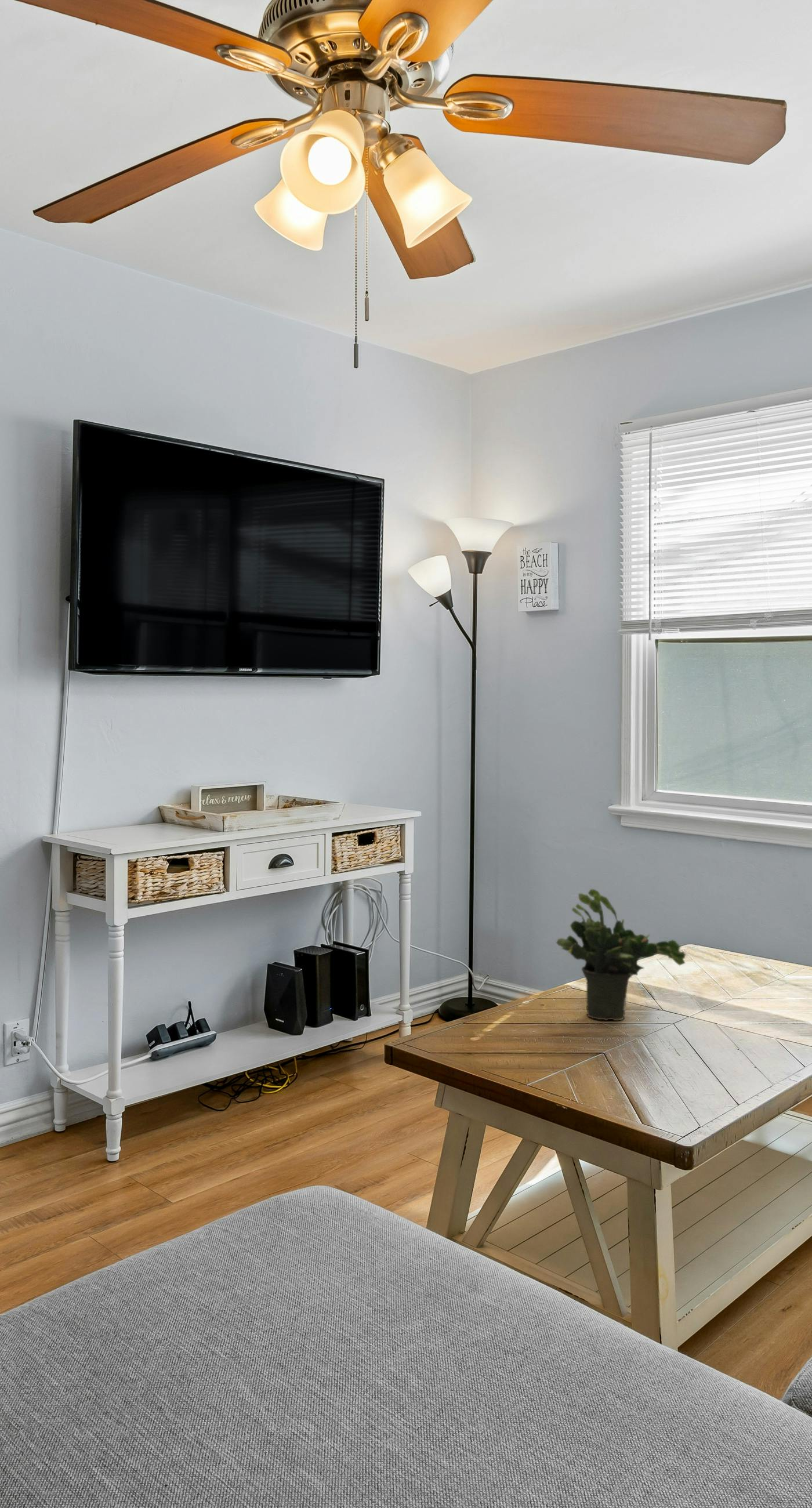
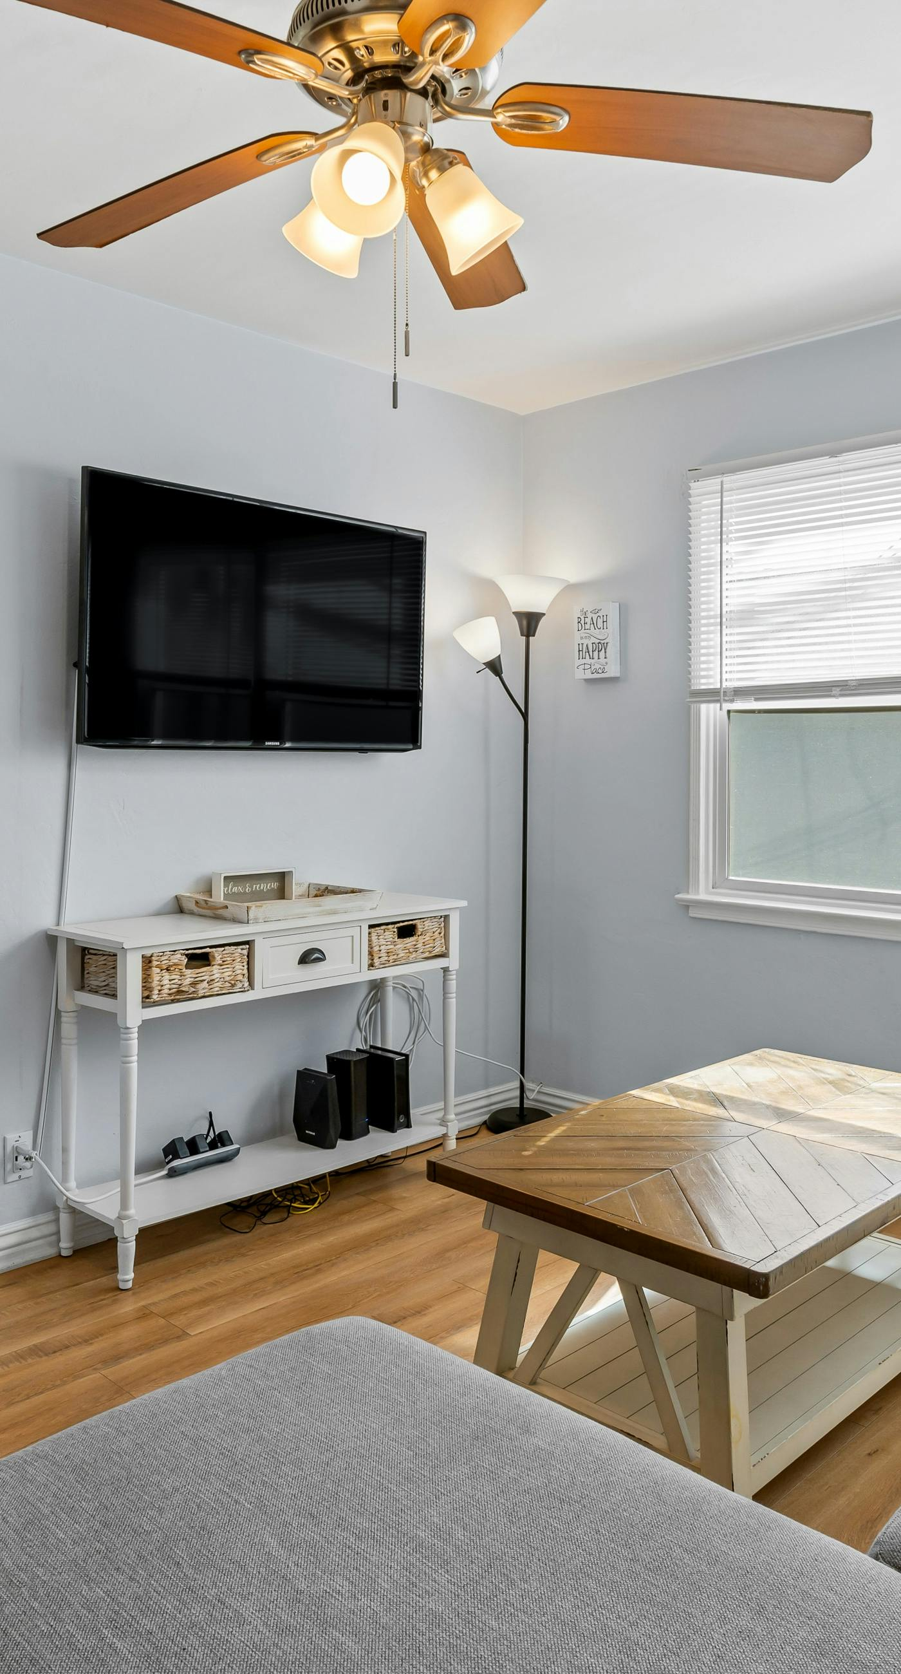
- potted plant (617, 955)
